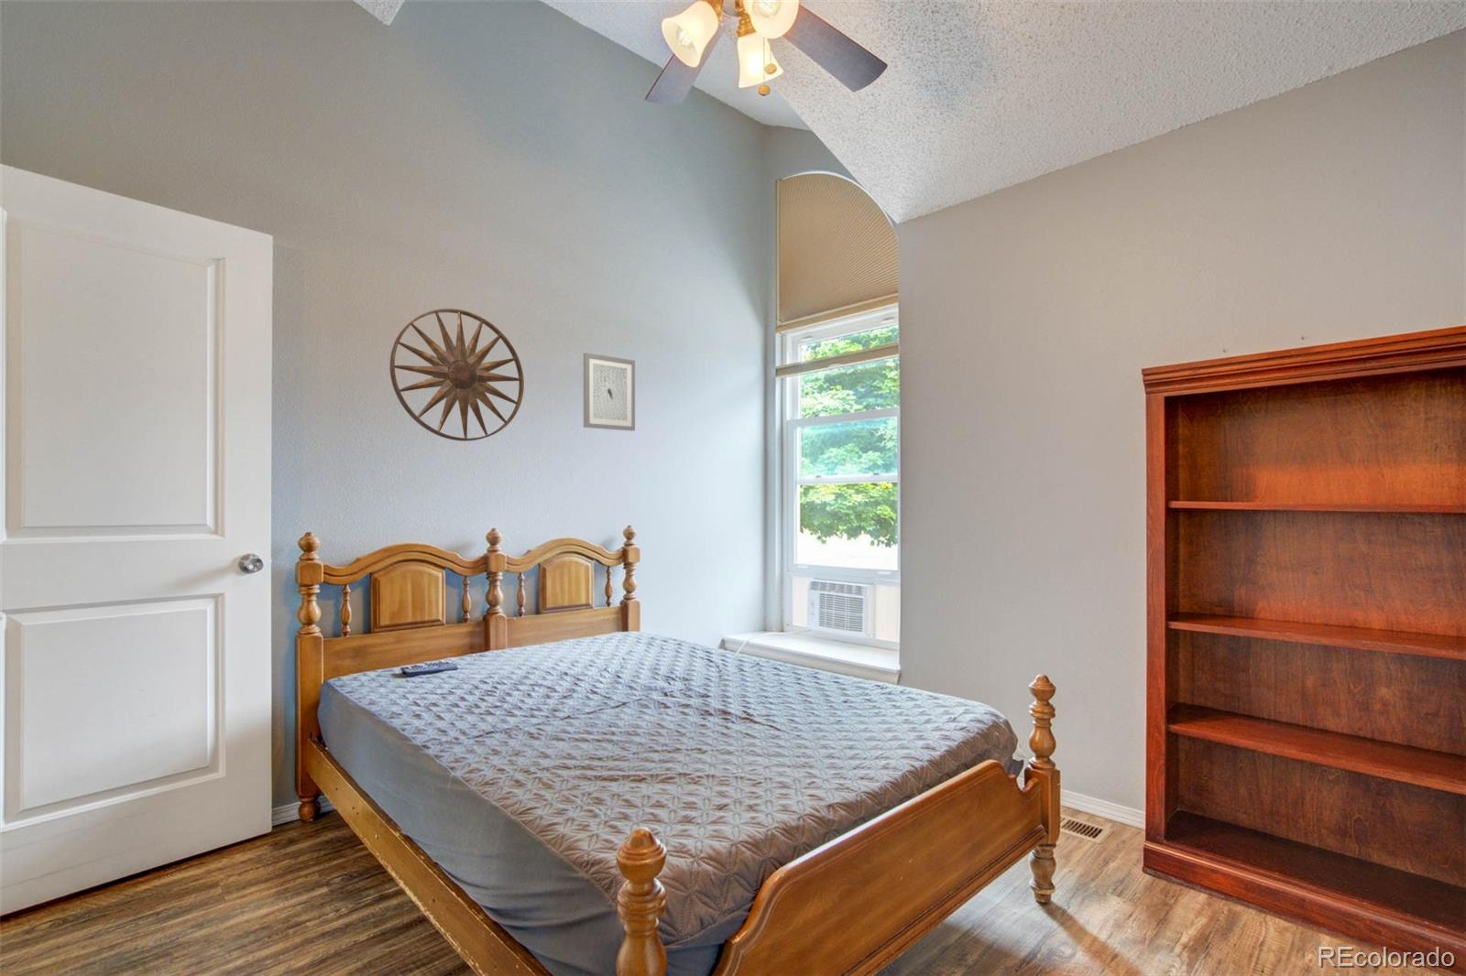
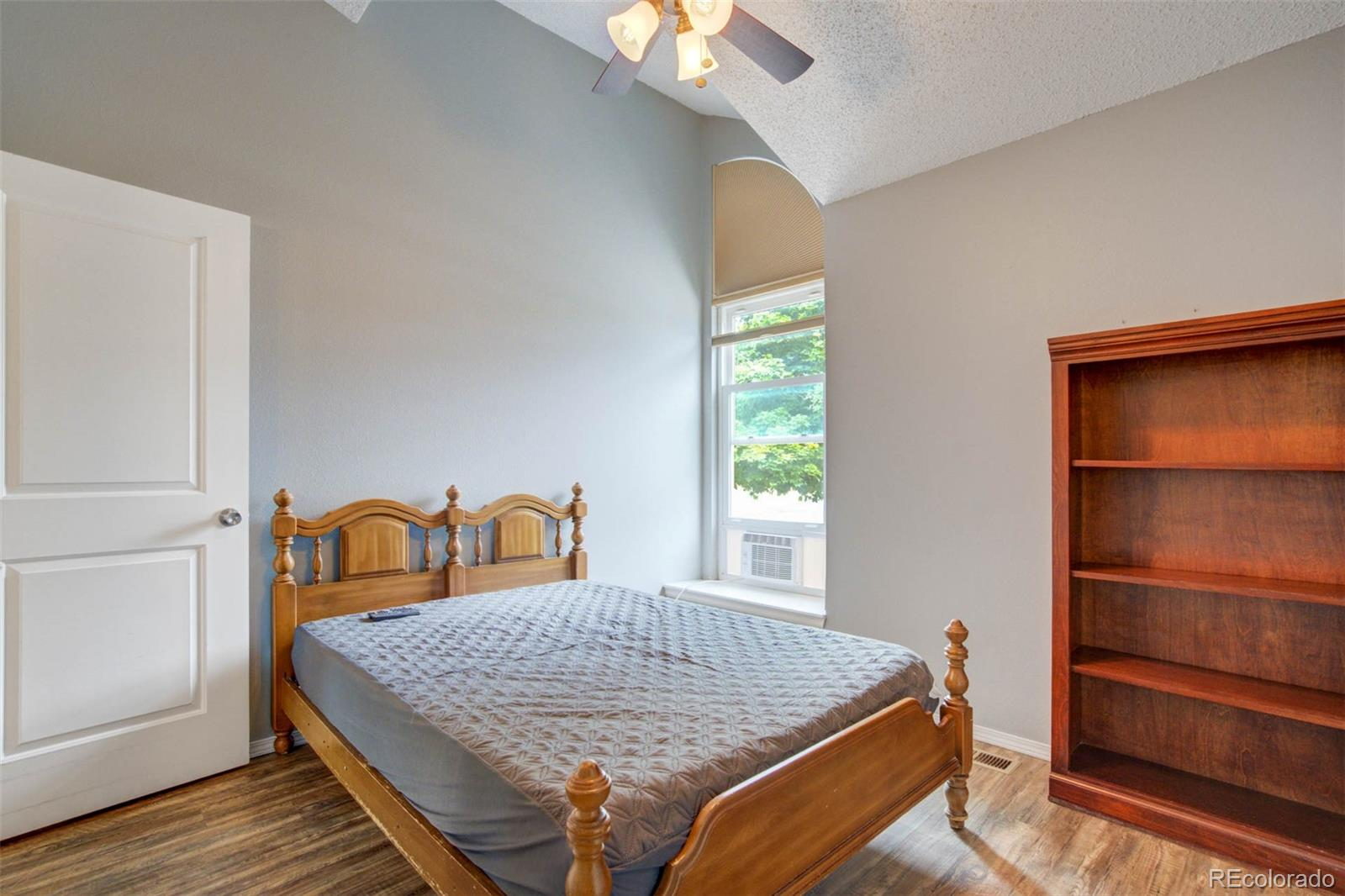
- wall art (609, 393)
- wall art (461, 375)
